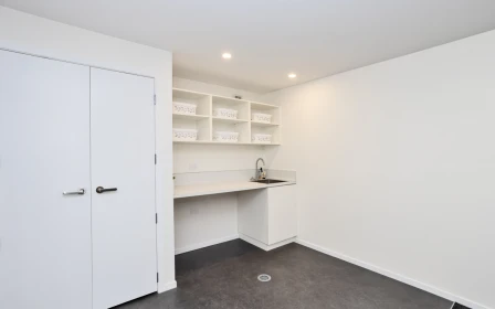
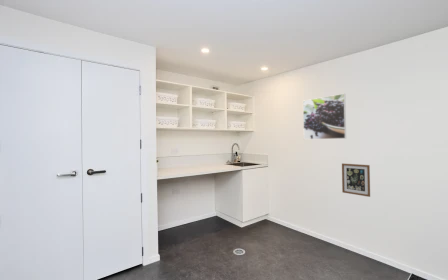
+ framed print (322, 118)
+ wall art (355, 179)
